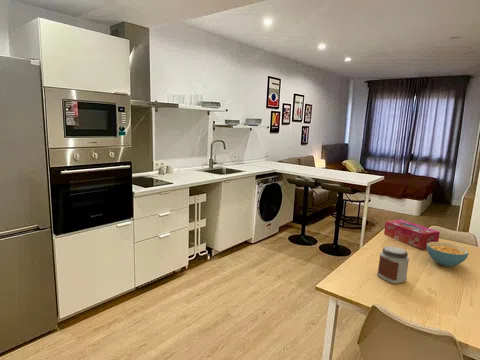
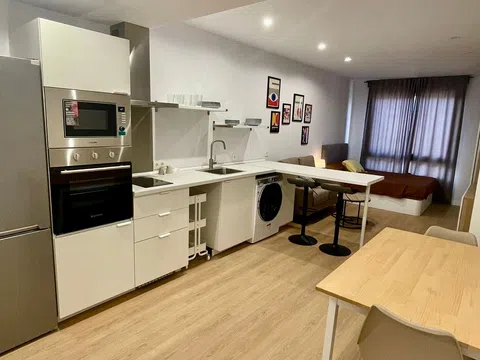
- tissue box (410, 233)
- jar (393, 263)
- cereal bowl (445, 256)
